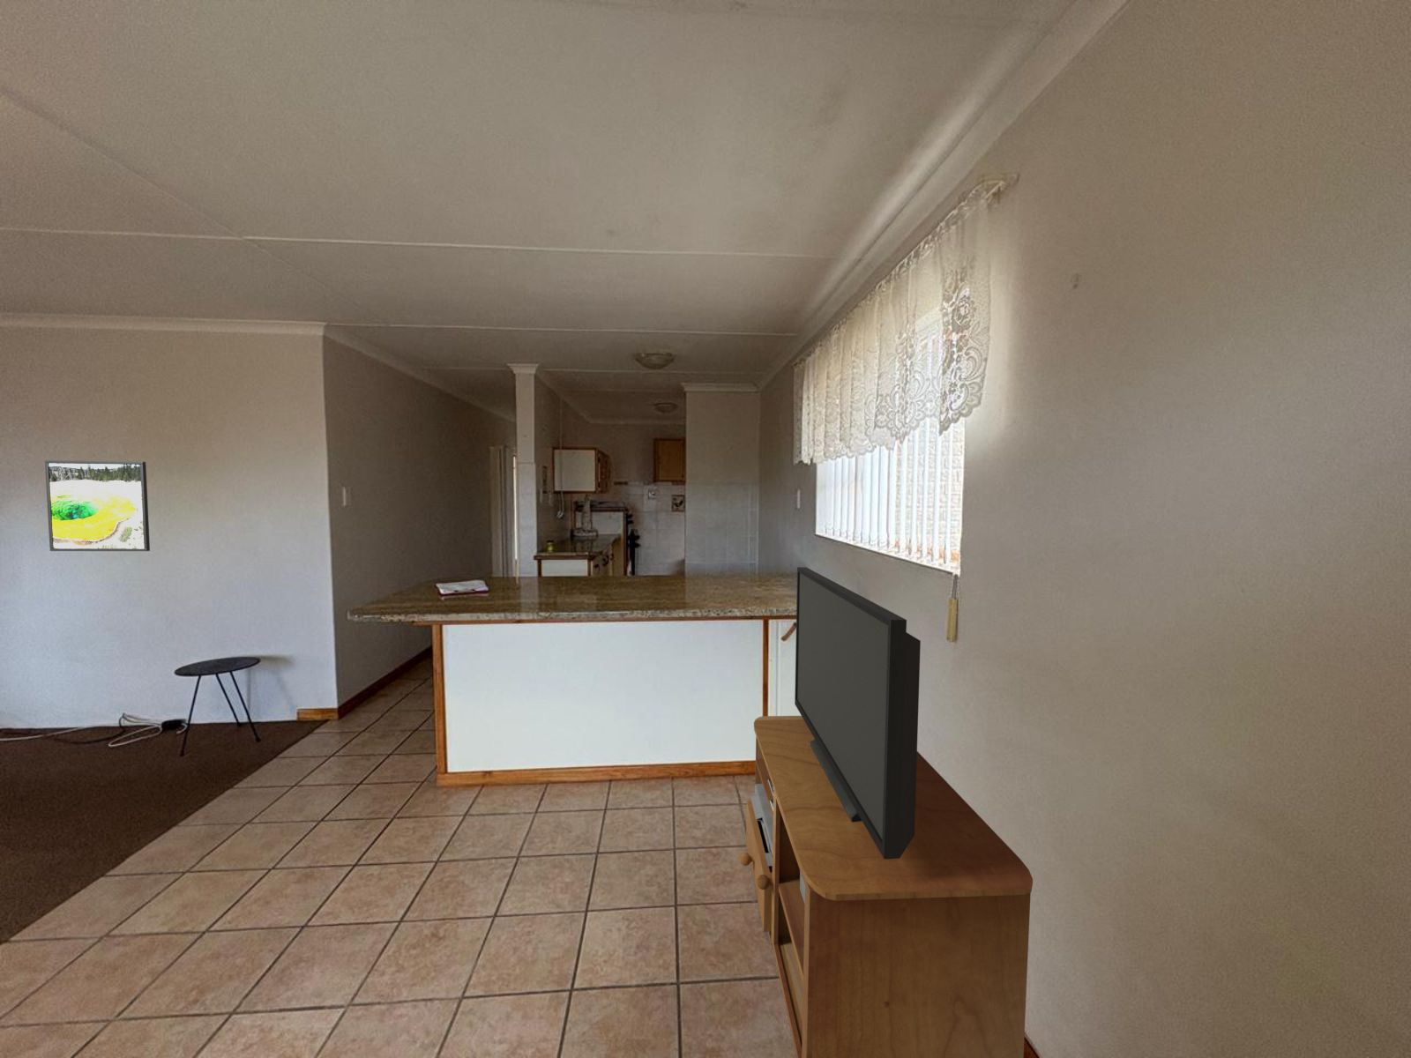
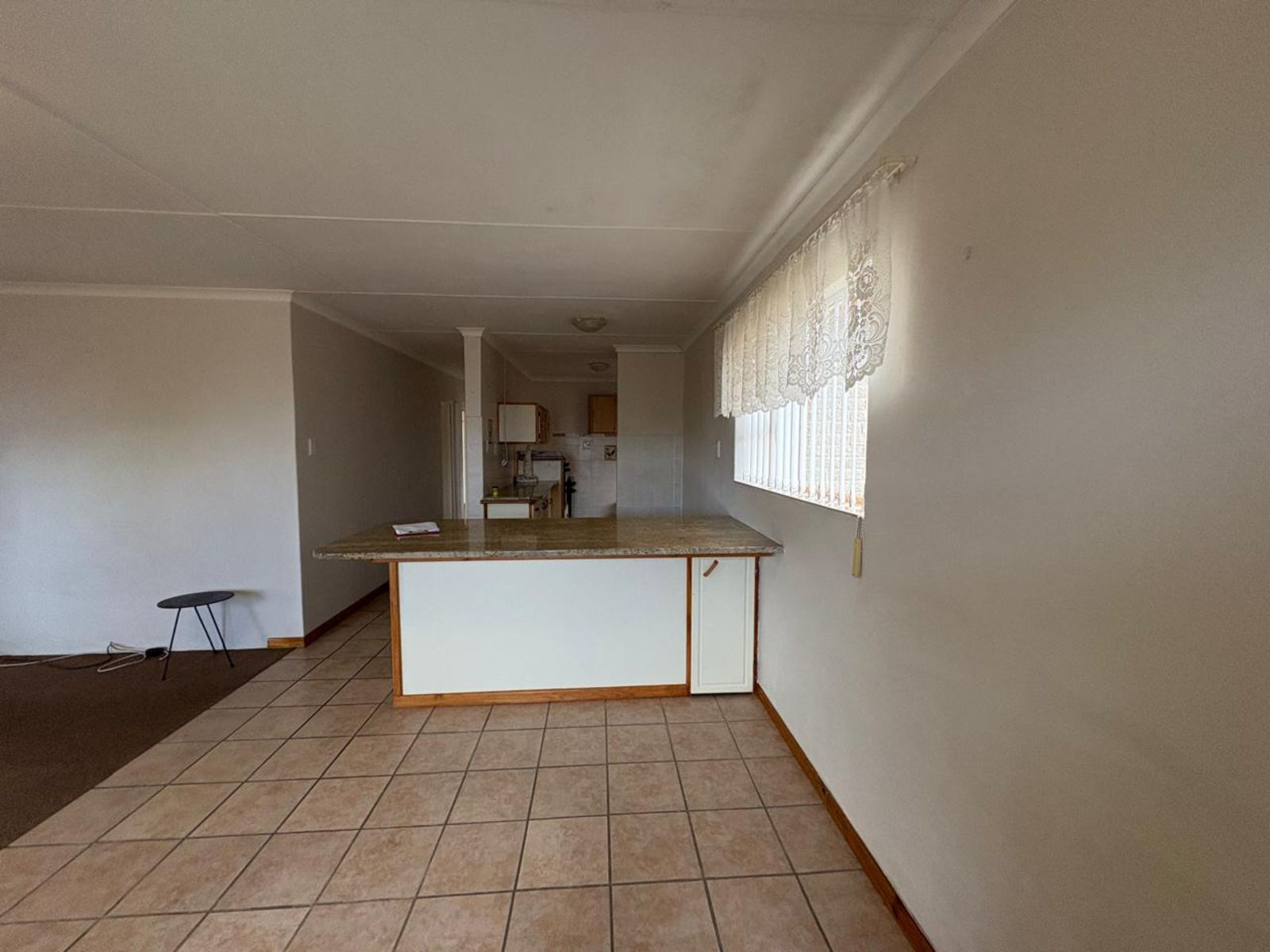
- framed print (98, 506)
- tv stand (847, 765)
